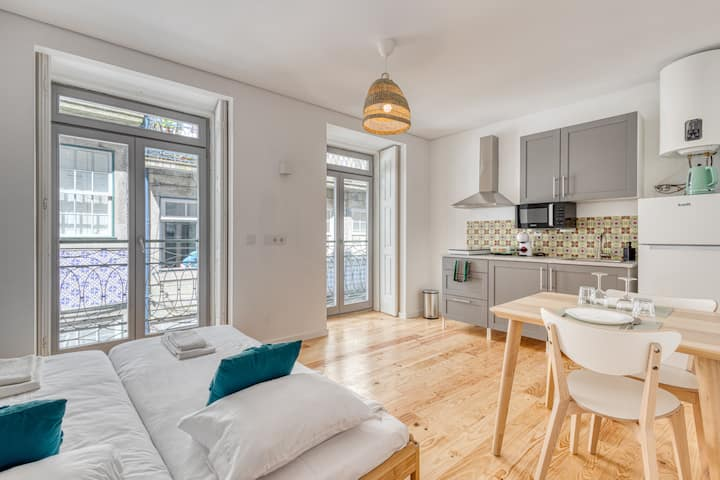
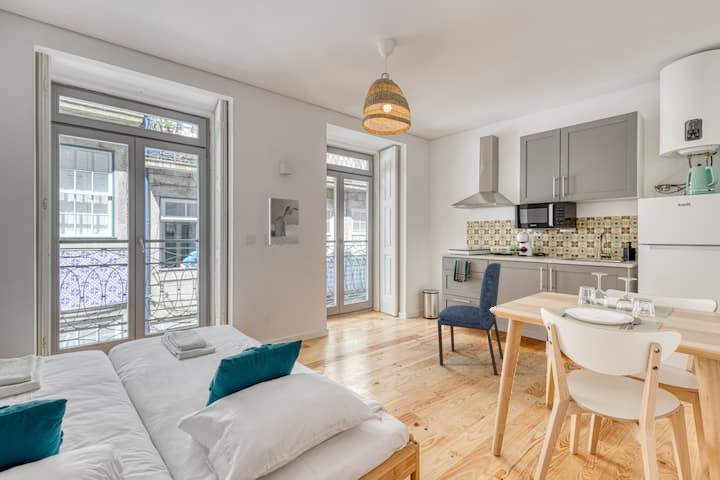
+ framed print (284, 221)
+ dining chair (470, 312)
